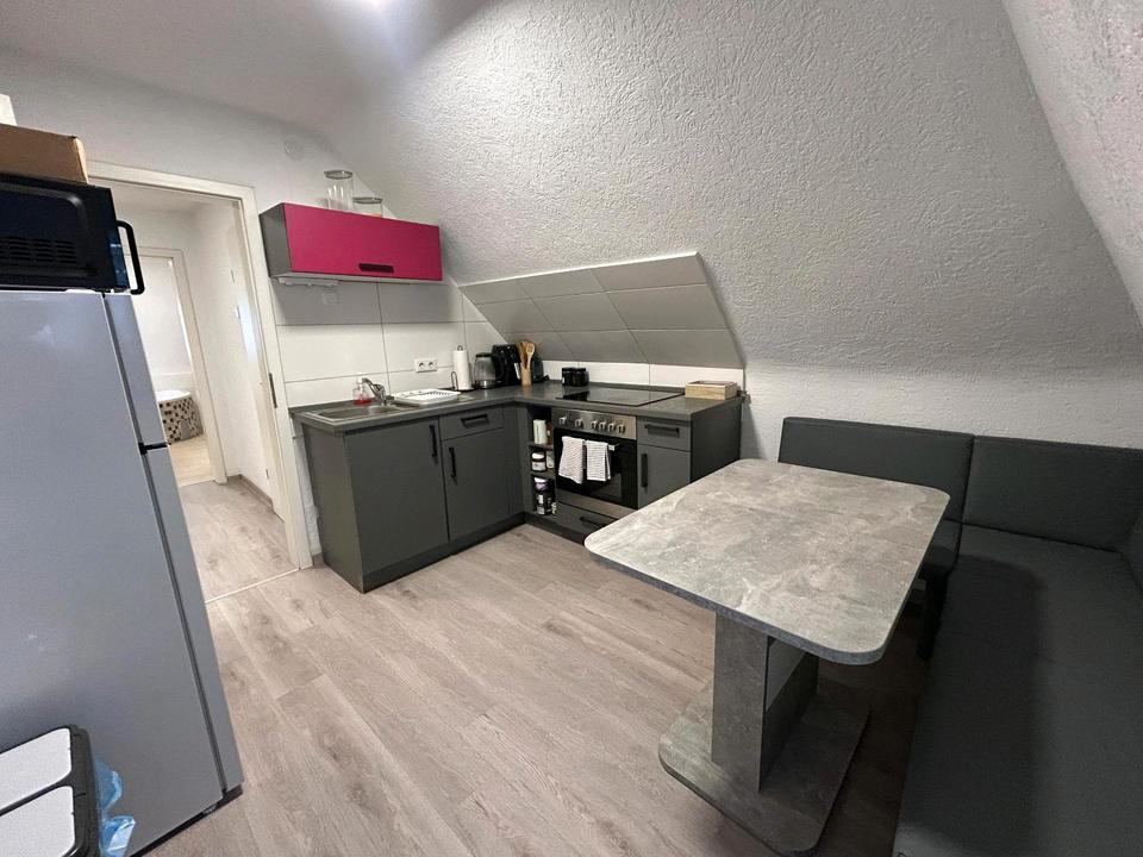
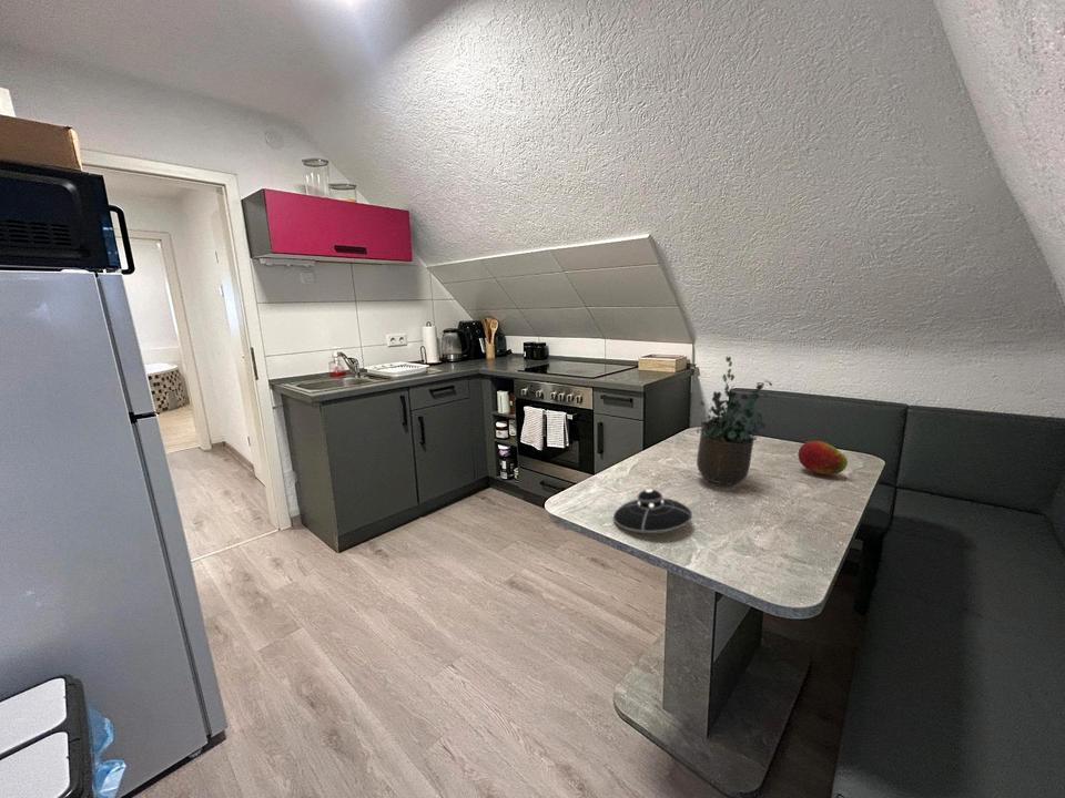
+ potted plant (730, 422)
+ fruit (821, 458)
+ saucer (651, 505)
